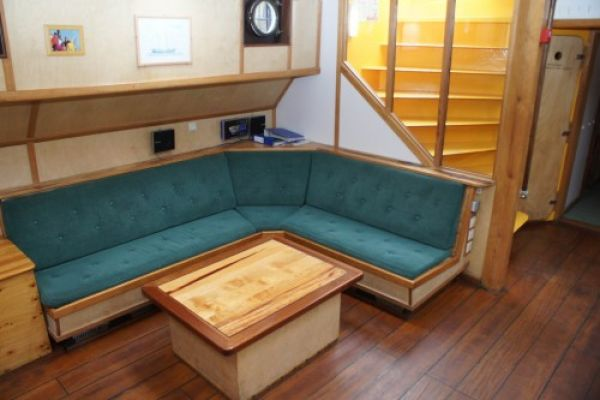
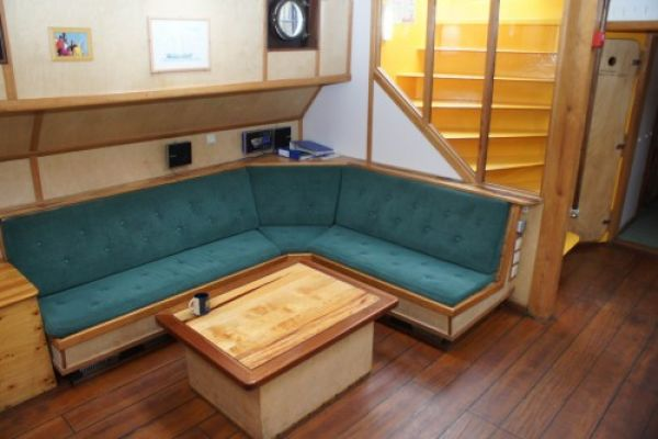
+ mug (198, 304)
